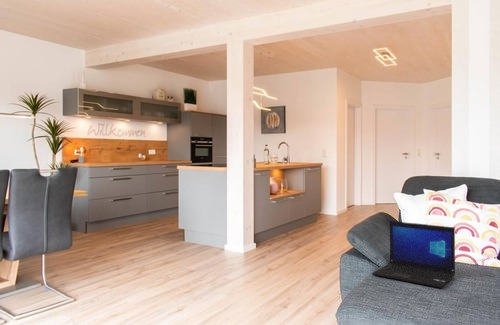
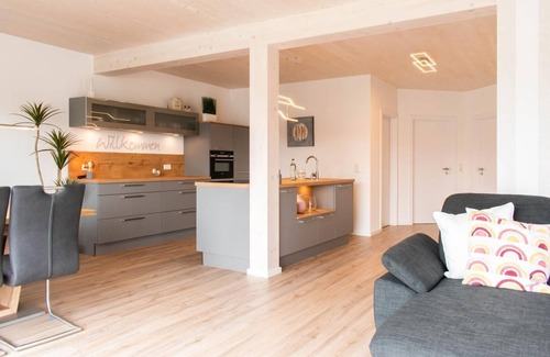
- laptop (413, 251)
